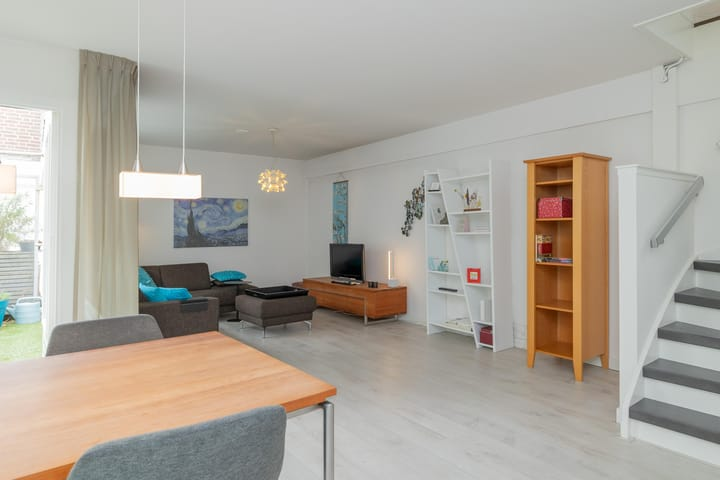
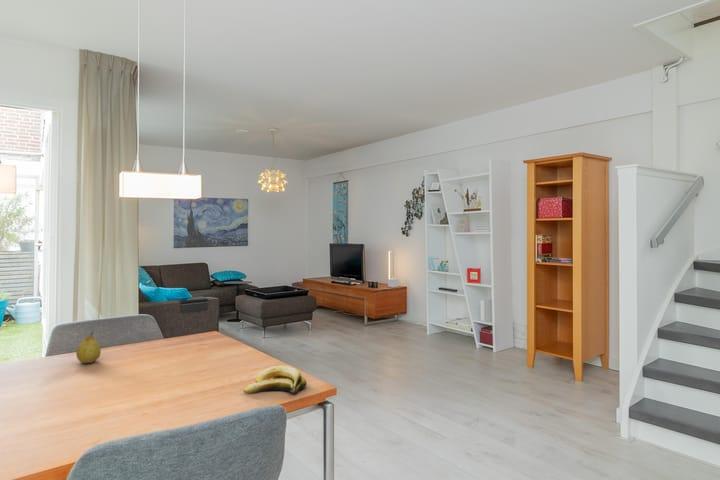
+ banana (277, 380)
+ fruit (88, 347)
